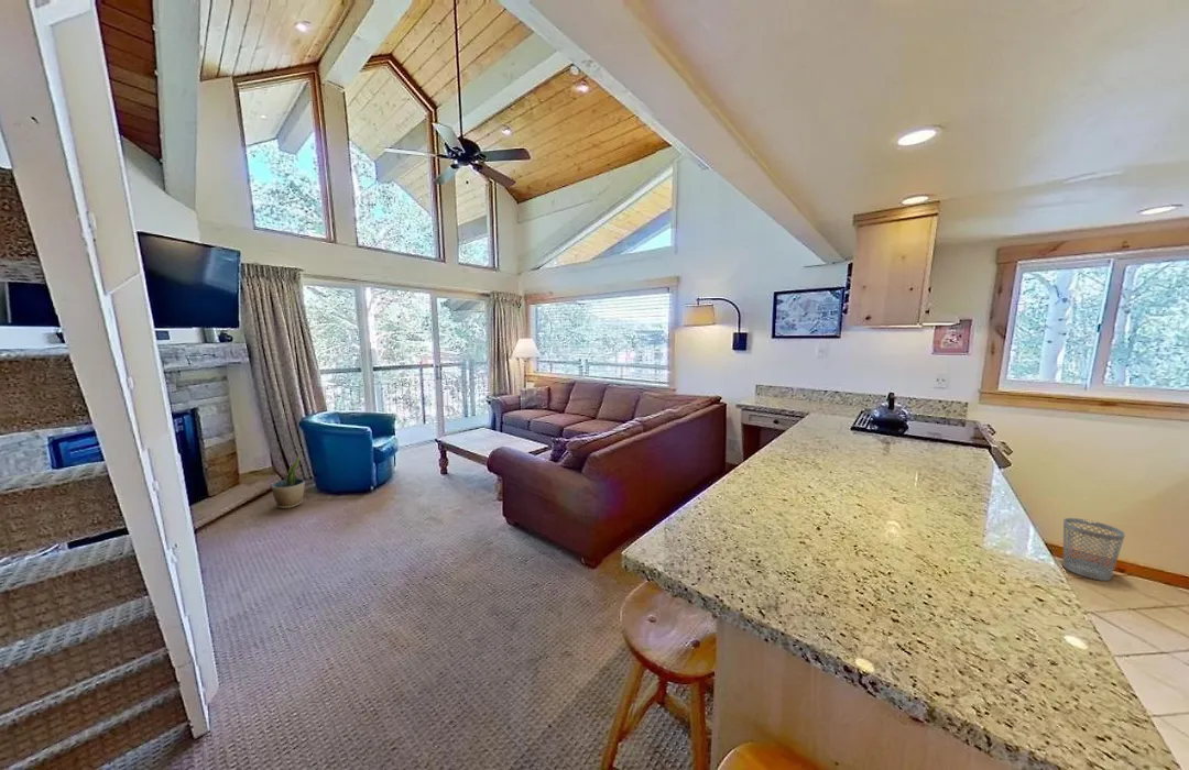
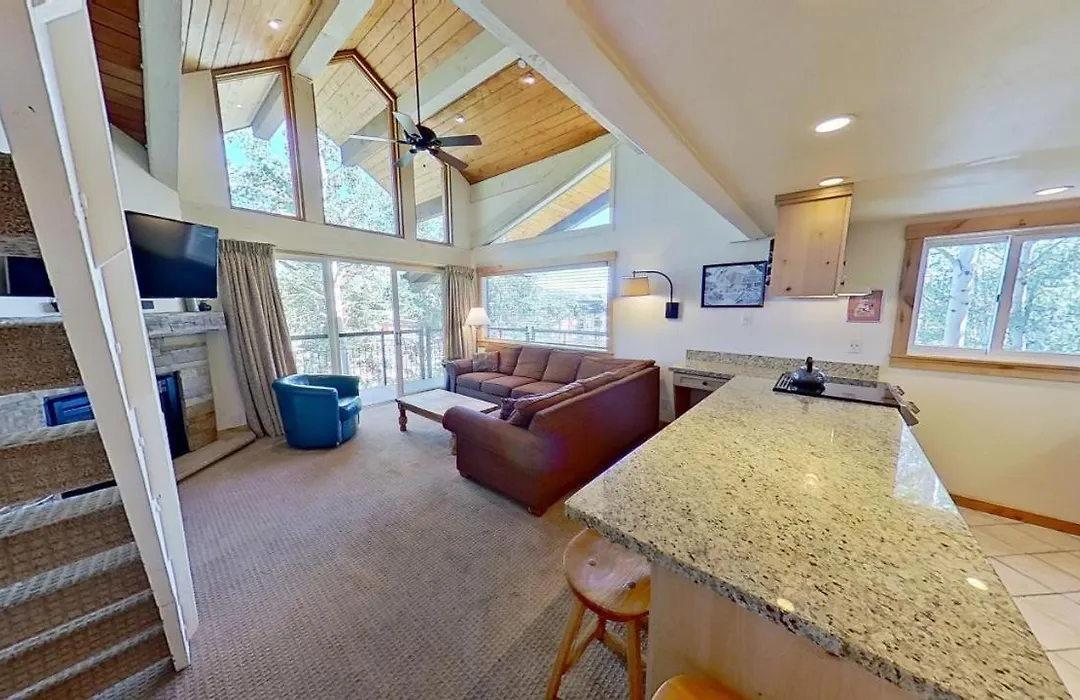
- wastebasket (1089, 549)
- potted plant (287, 482)
